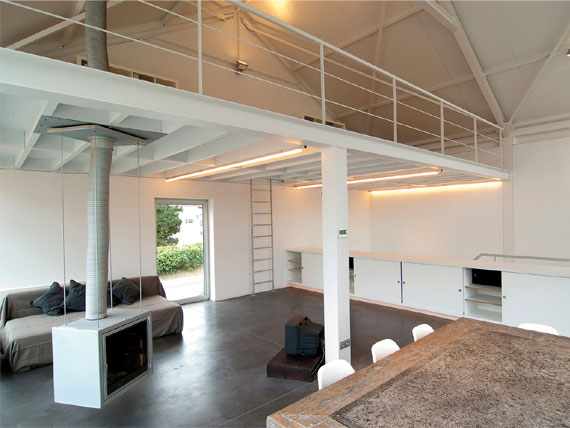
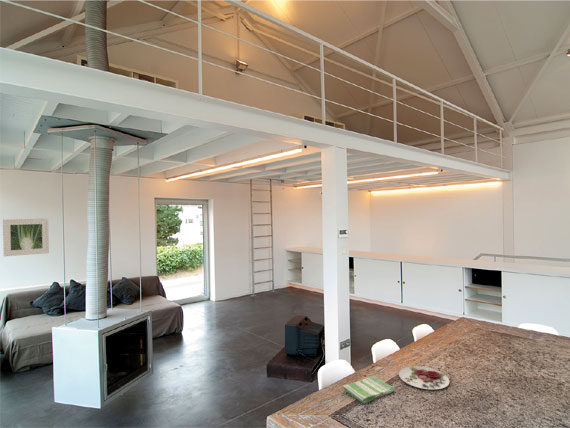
+ dish towel (368, 388)
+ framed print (26, 236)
+ plate (423, 376)
